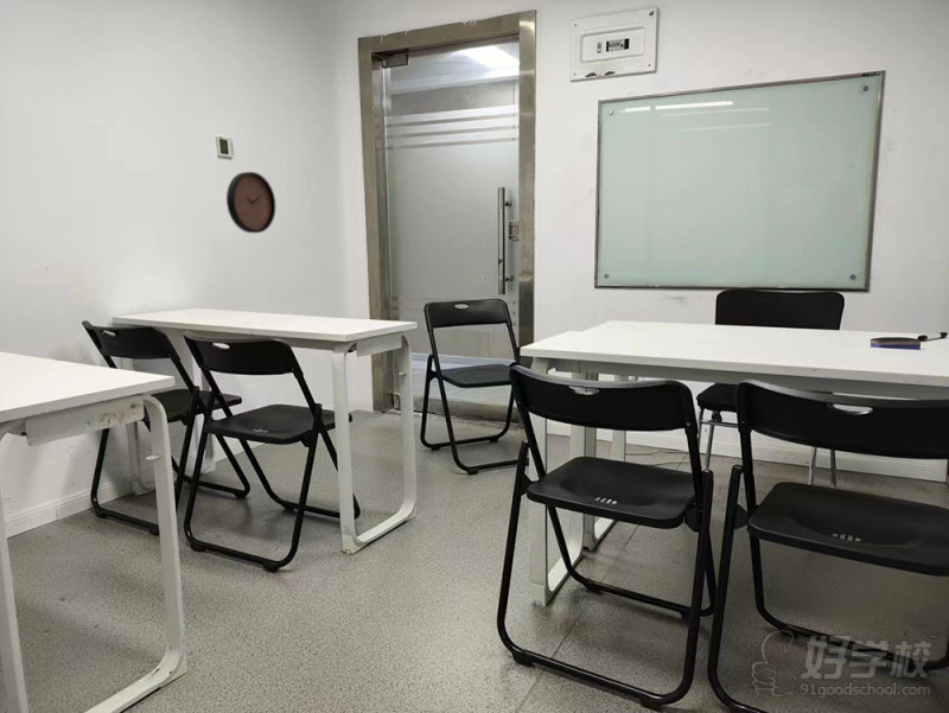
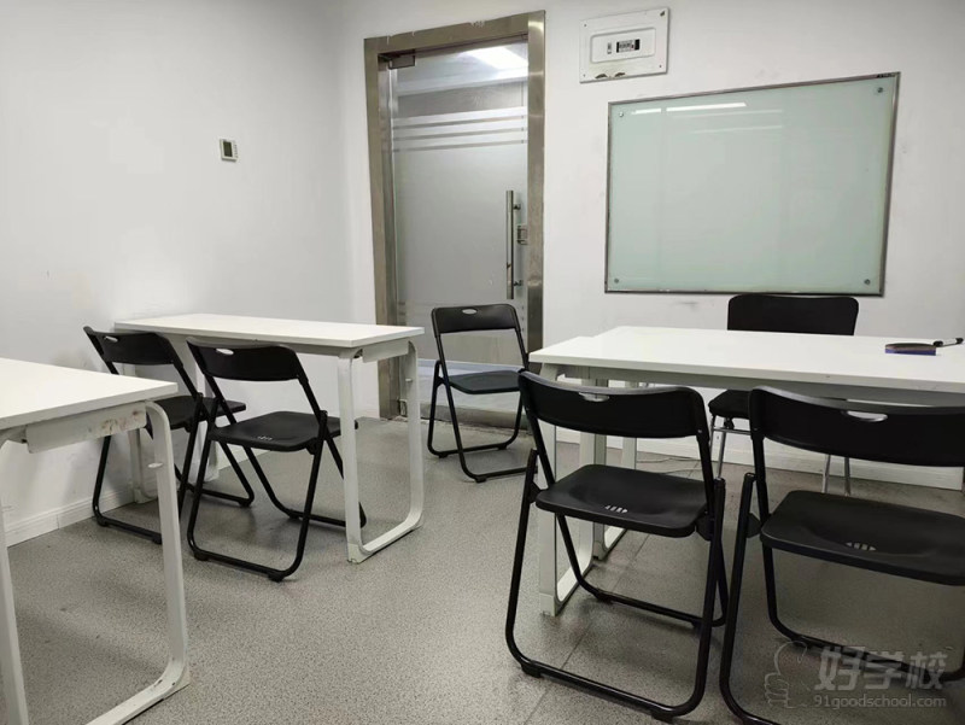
- clock (251, 202)
